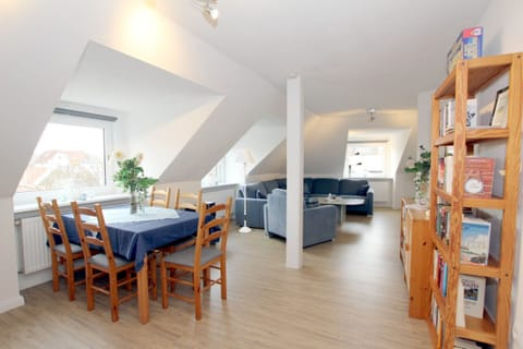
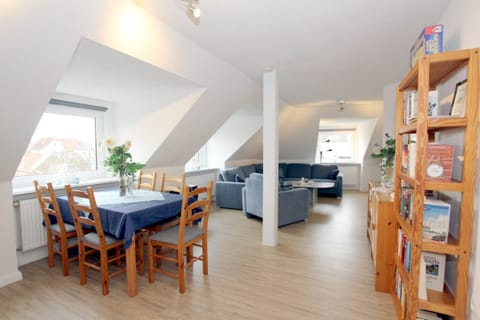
- floor lamp (244, 190)
